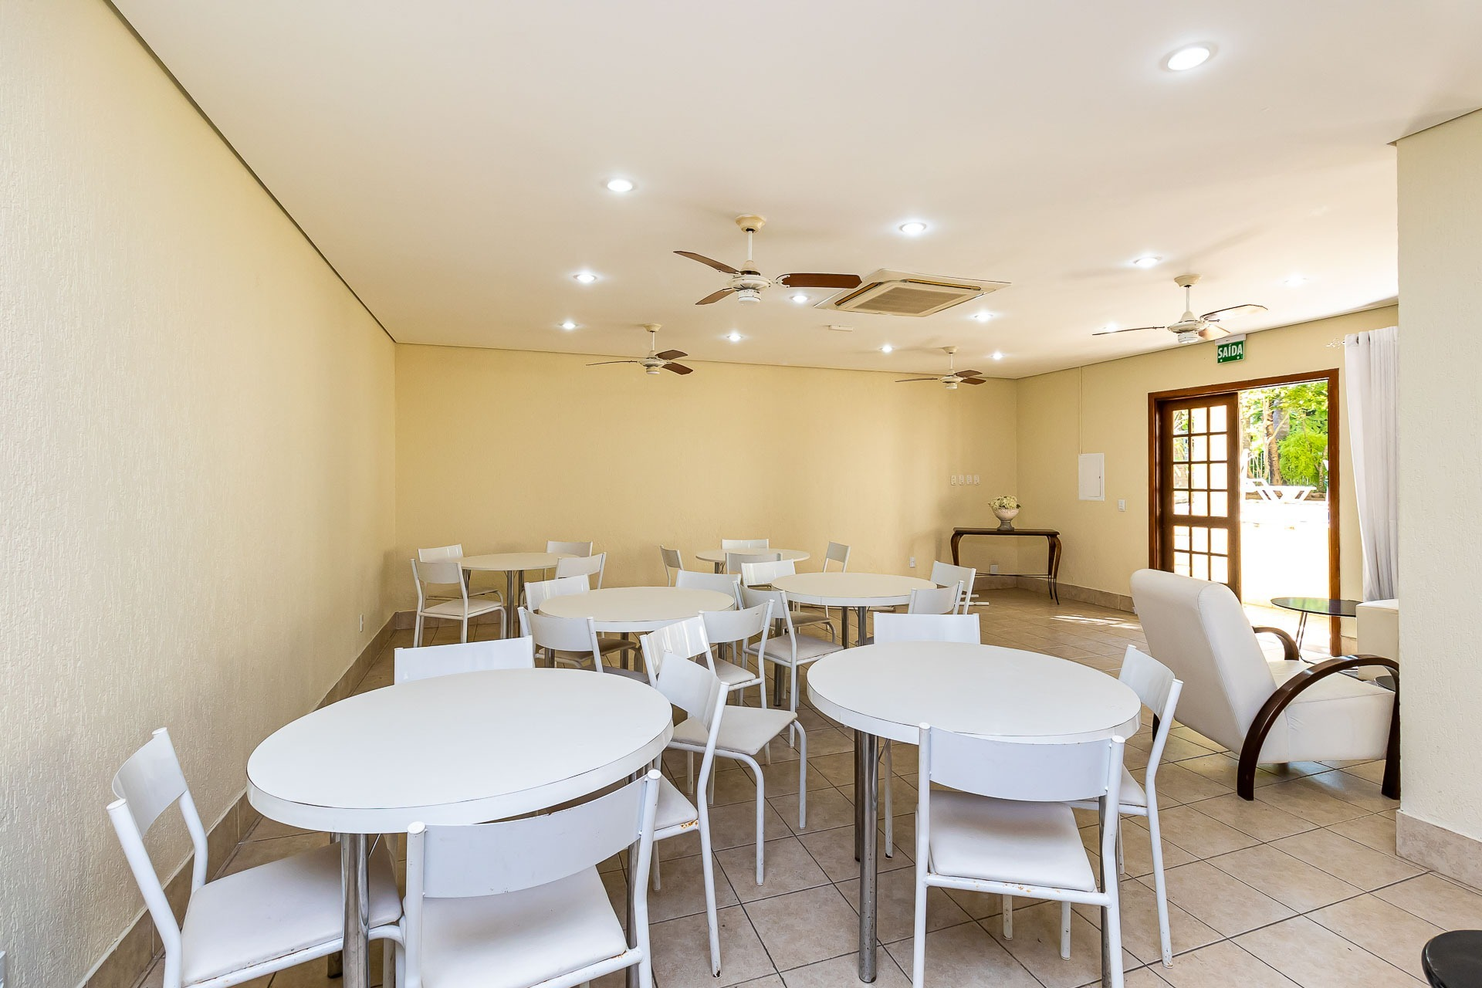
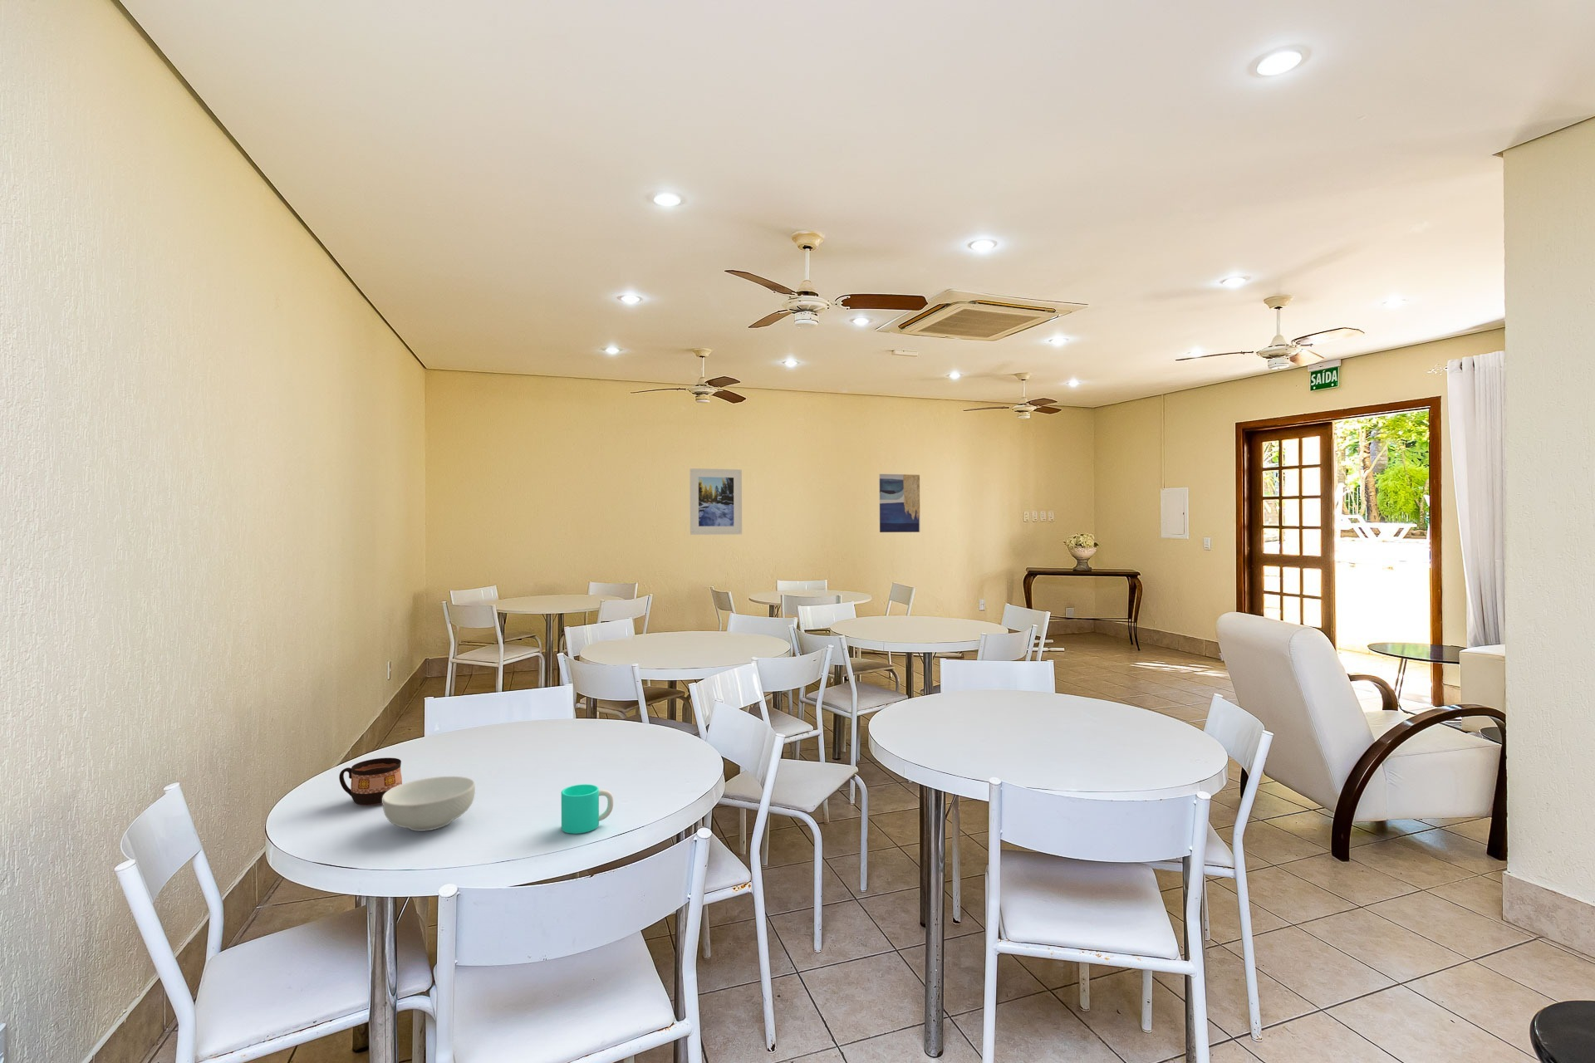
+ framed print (716, 502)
+ wall art (900, 503)
+ cup (587, 807)
+ cup (375, 782)
+ cereal bowl (430, 806)
